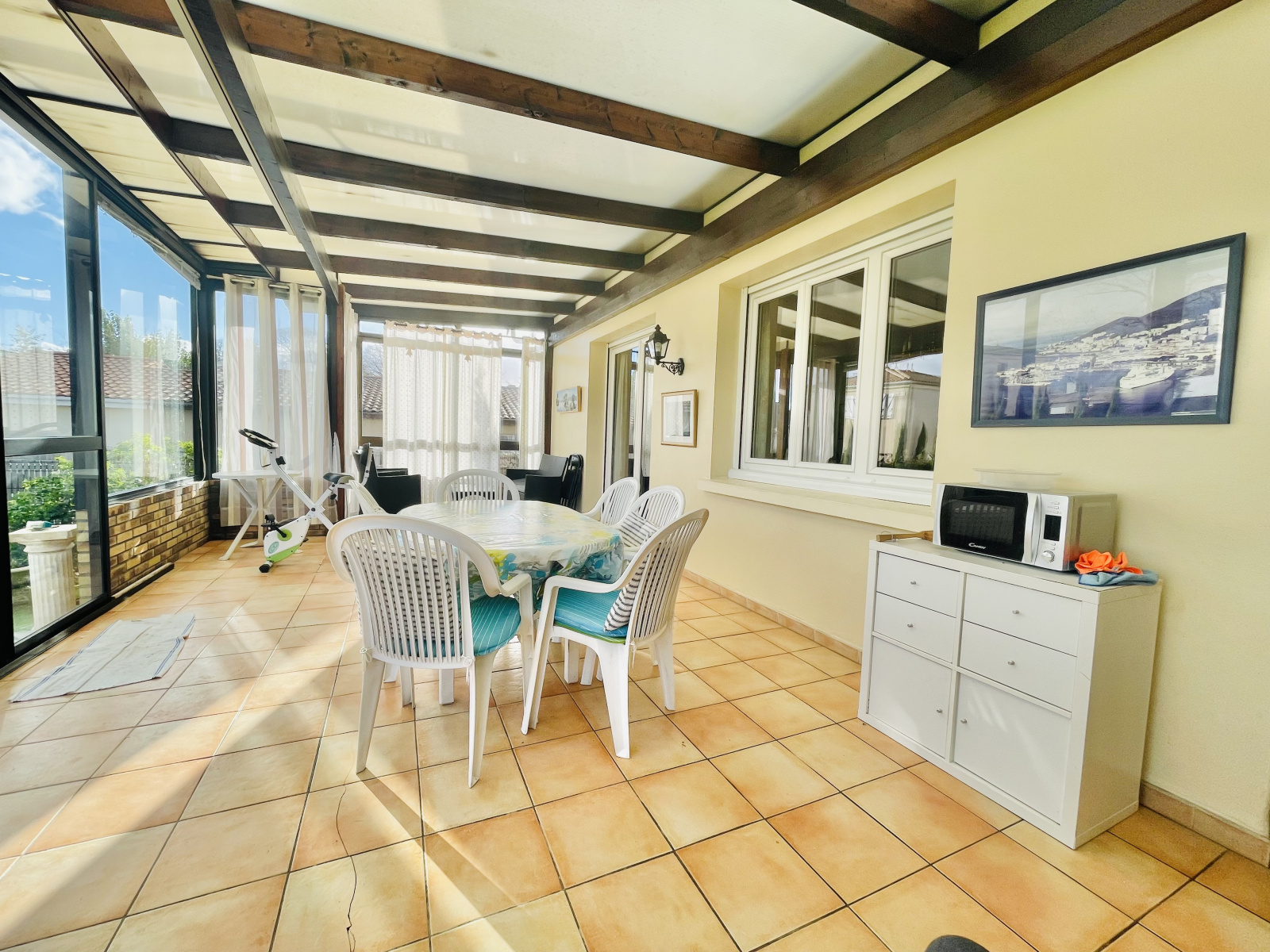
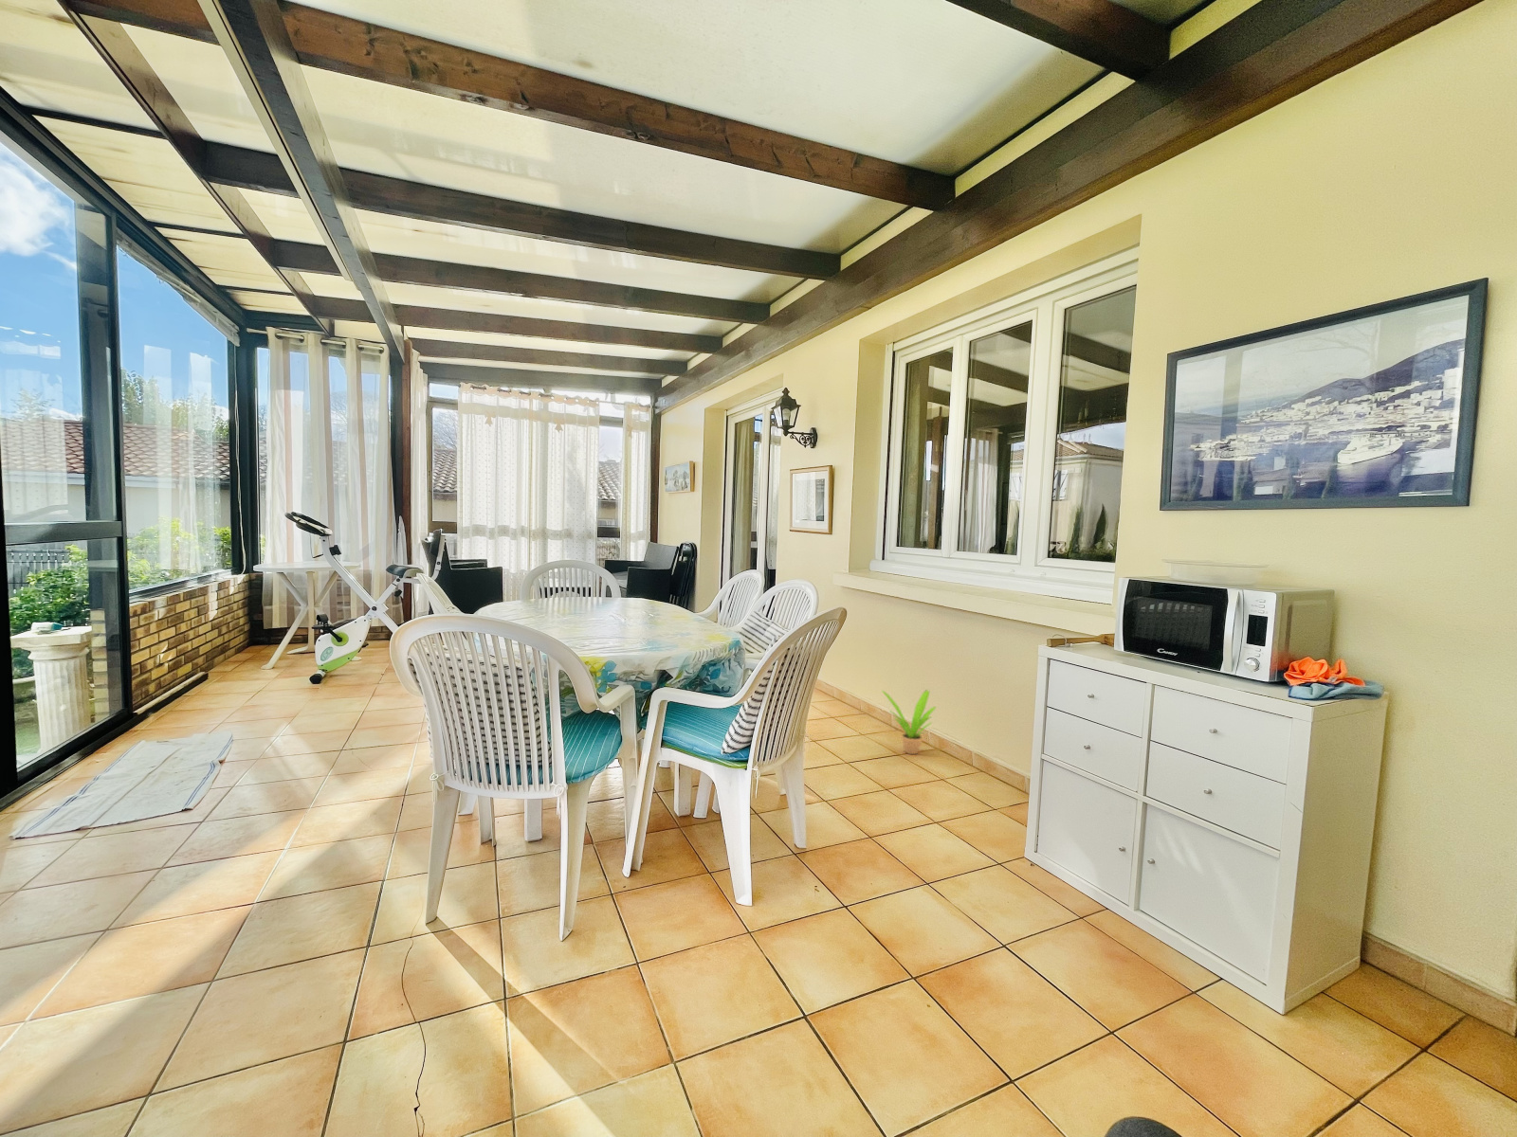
+ potted plant (914, 723)
